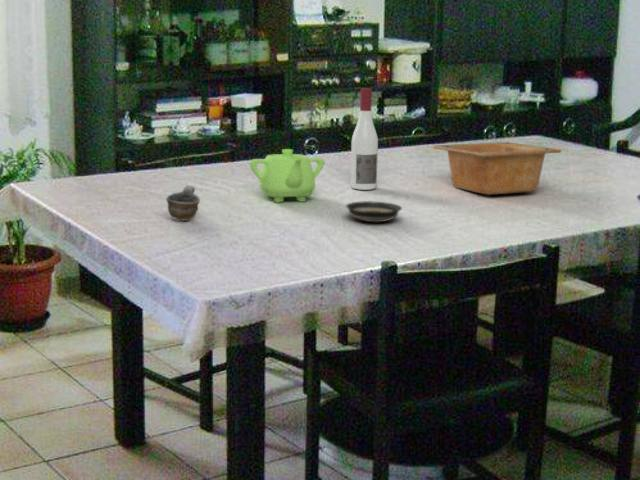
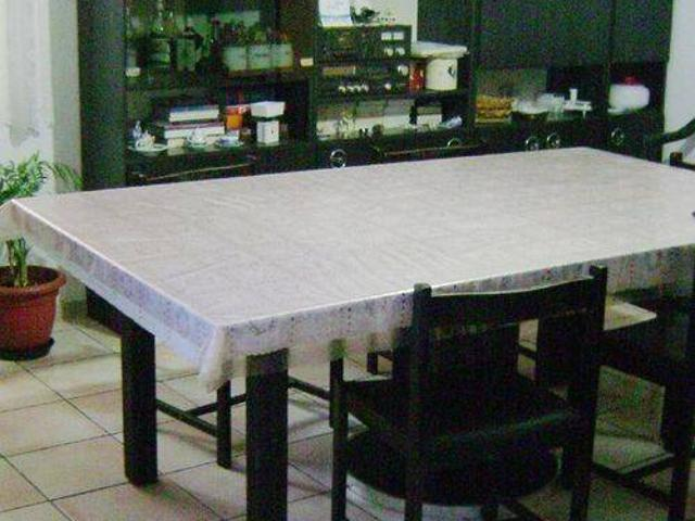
- alcohol (364, 138)
- saucer (373, 213)
- cup (185, 203)
- teapot (289, 175)
- serving bowl (494, 168)
